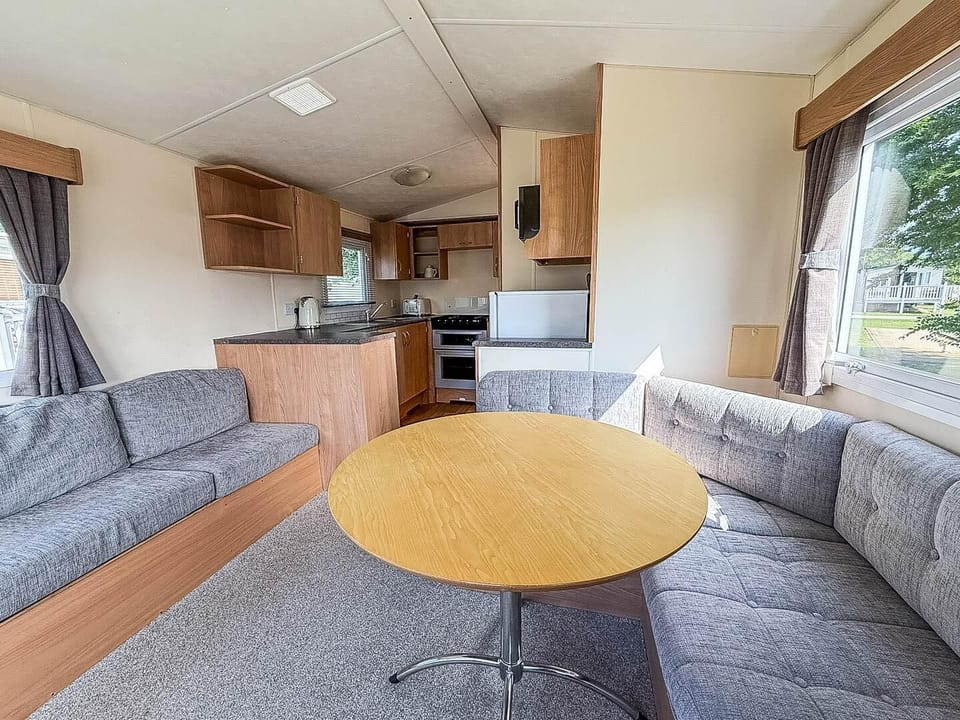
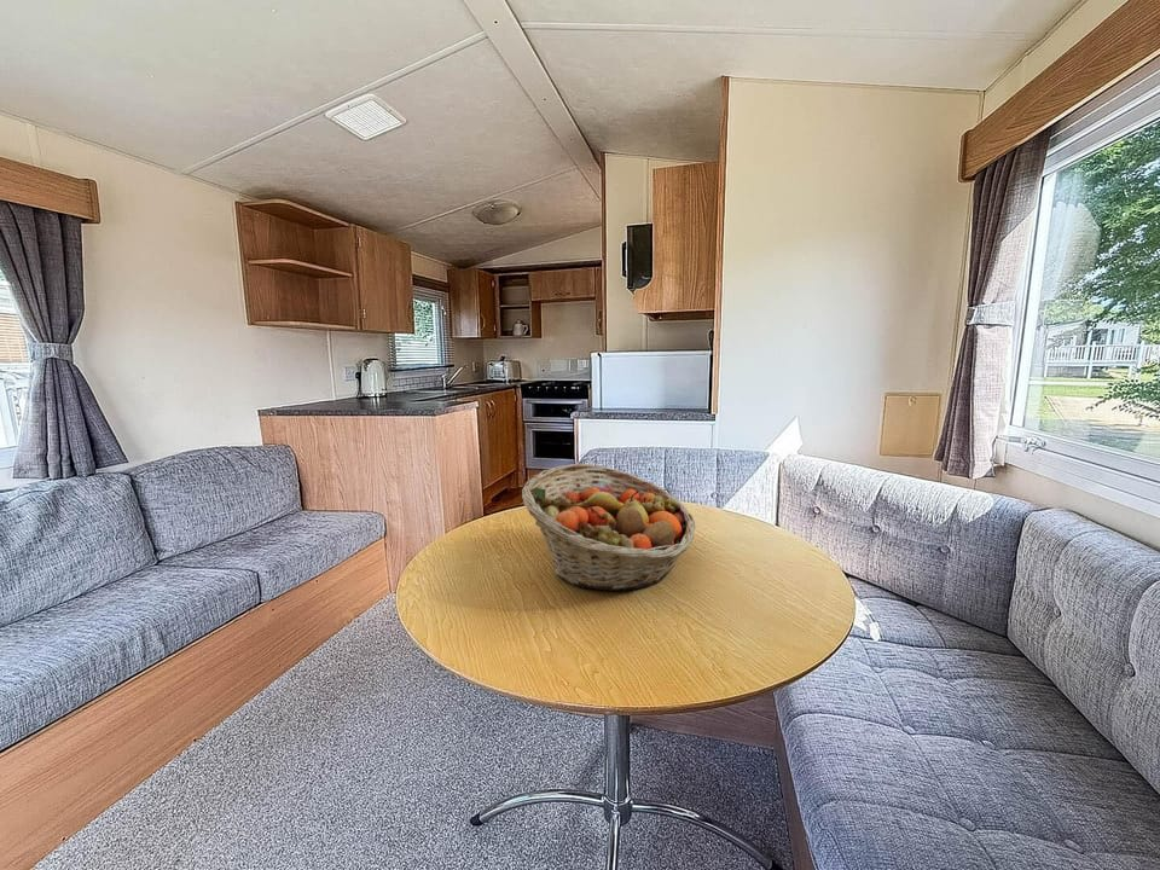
+ fruit basket (610, 518)
